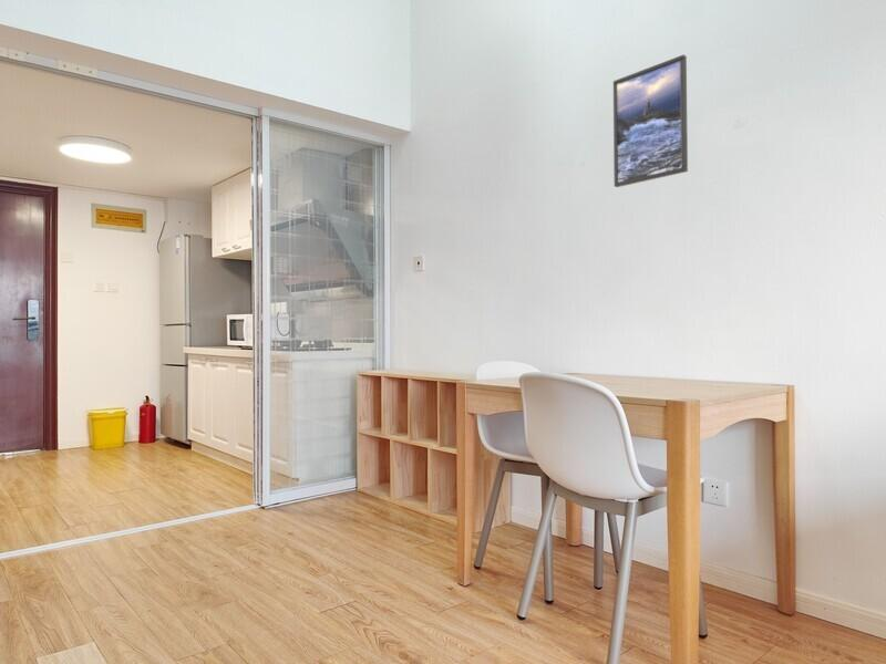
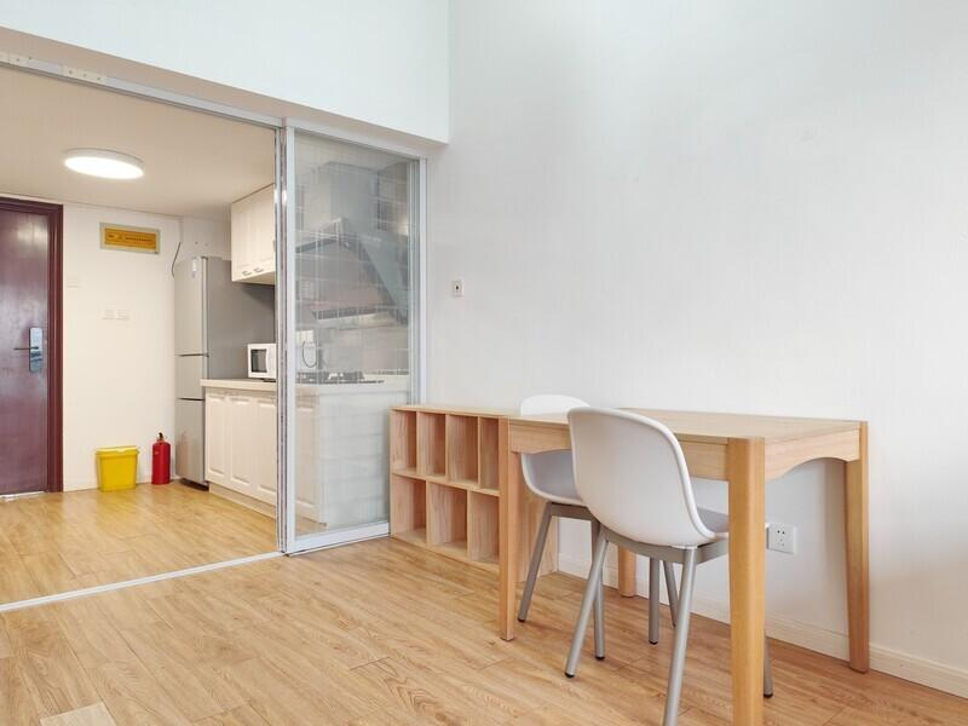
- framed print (648, 124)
